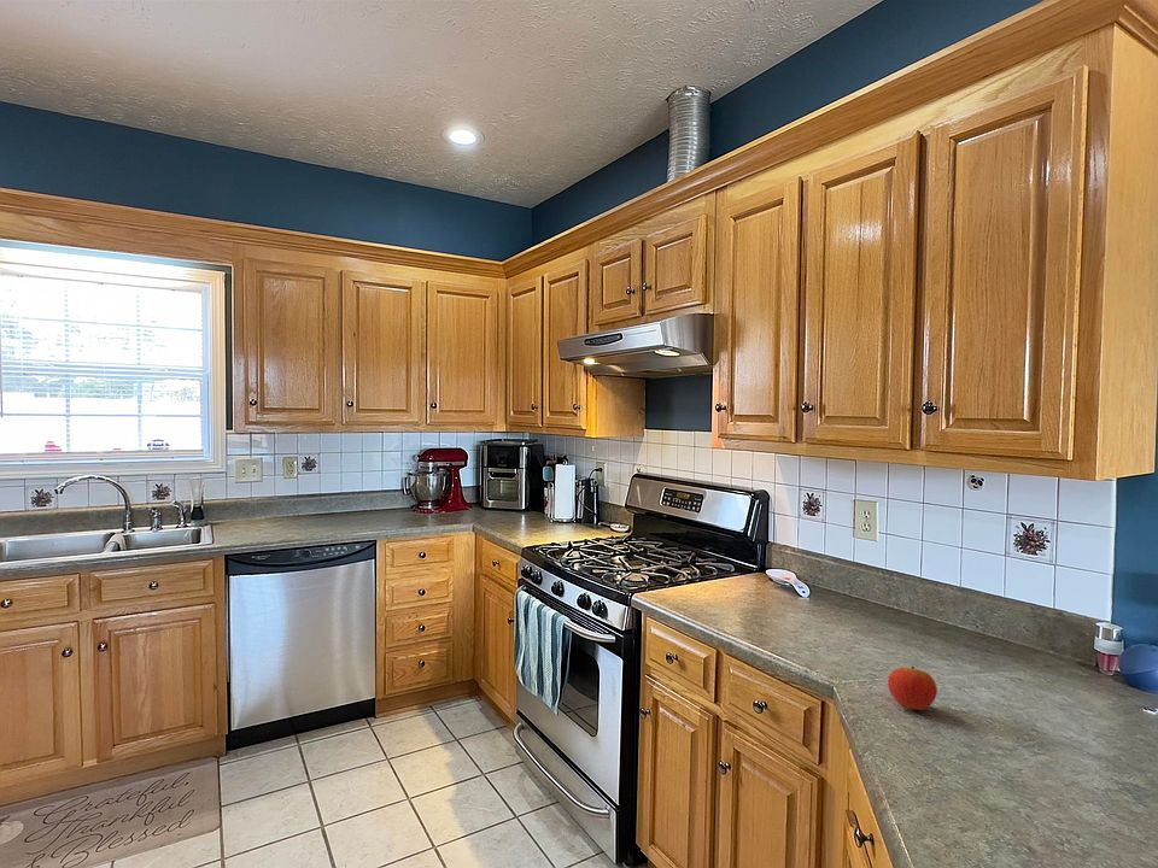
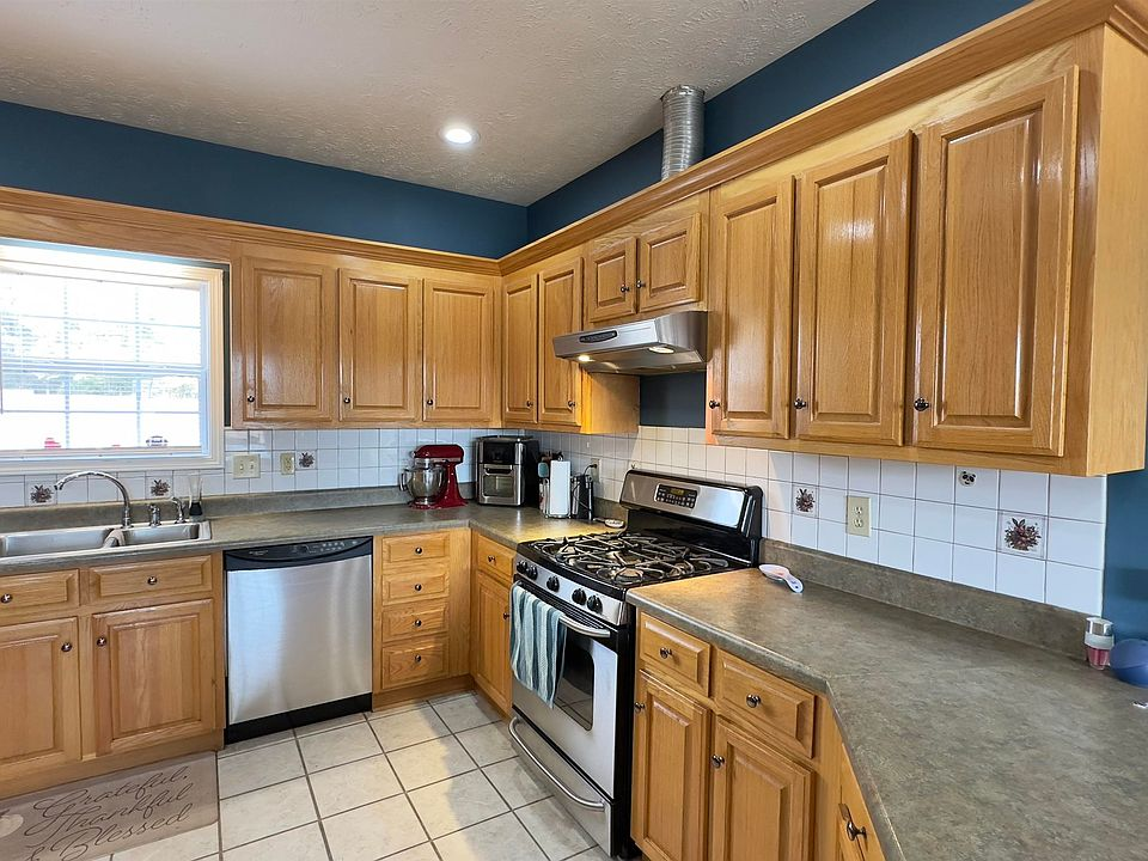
- apple (911, 686)
